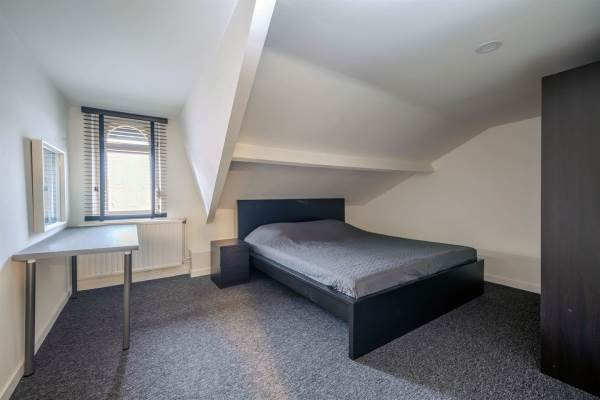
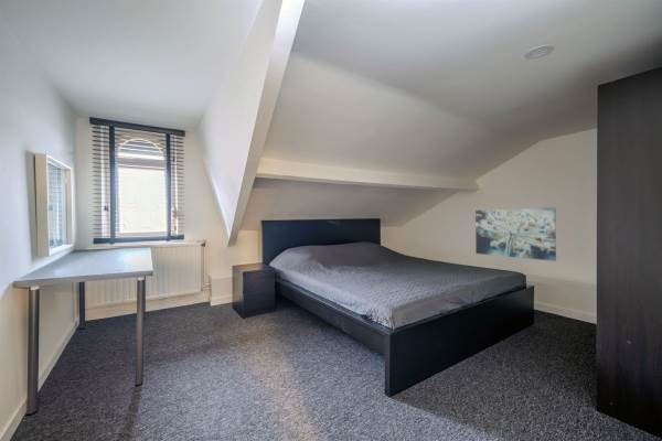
+ wall art (511, 233)
